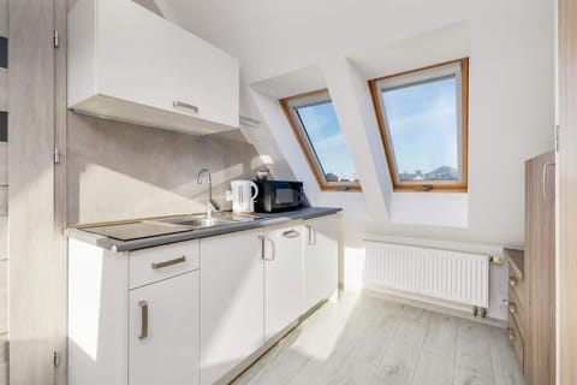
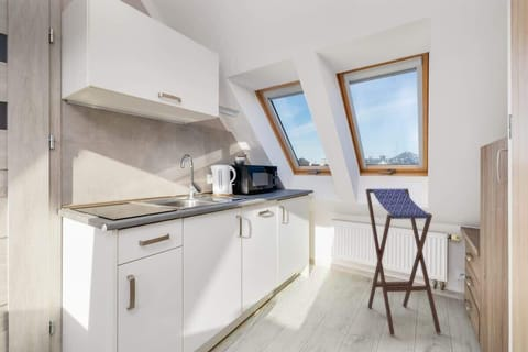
+ stool (415, 258)
